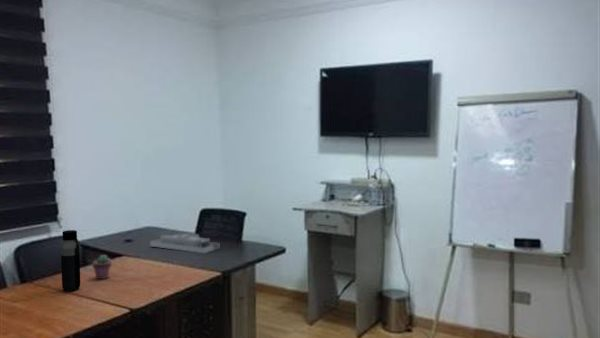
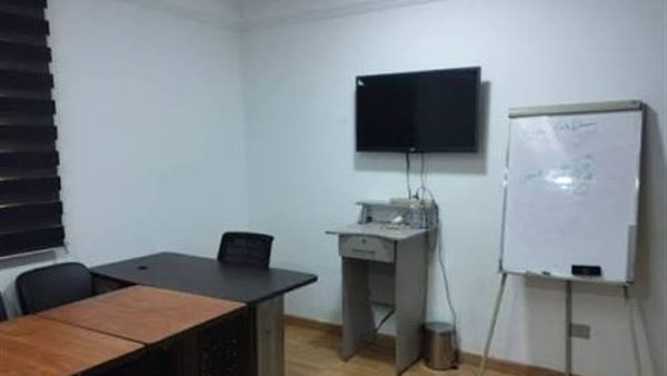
- desk organizer (184, 240)
- water bottle (70, 260)
- potted succulent (102, 266)
